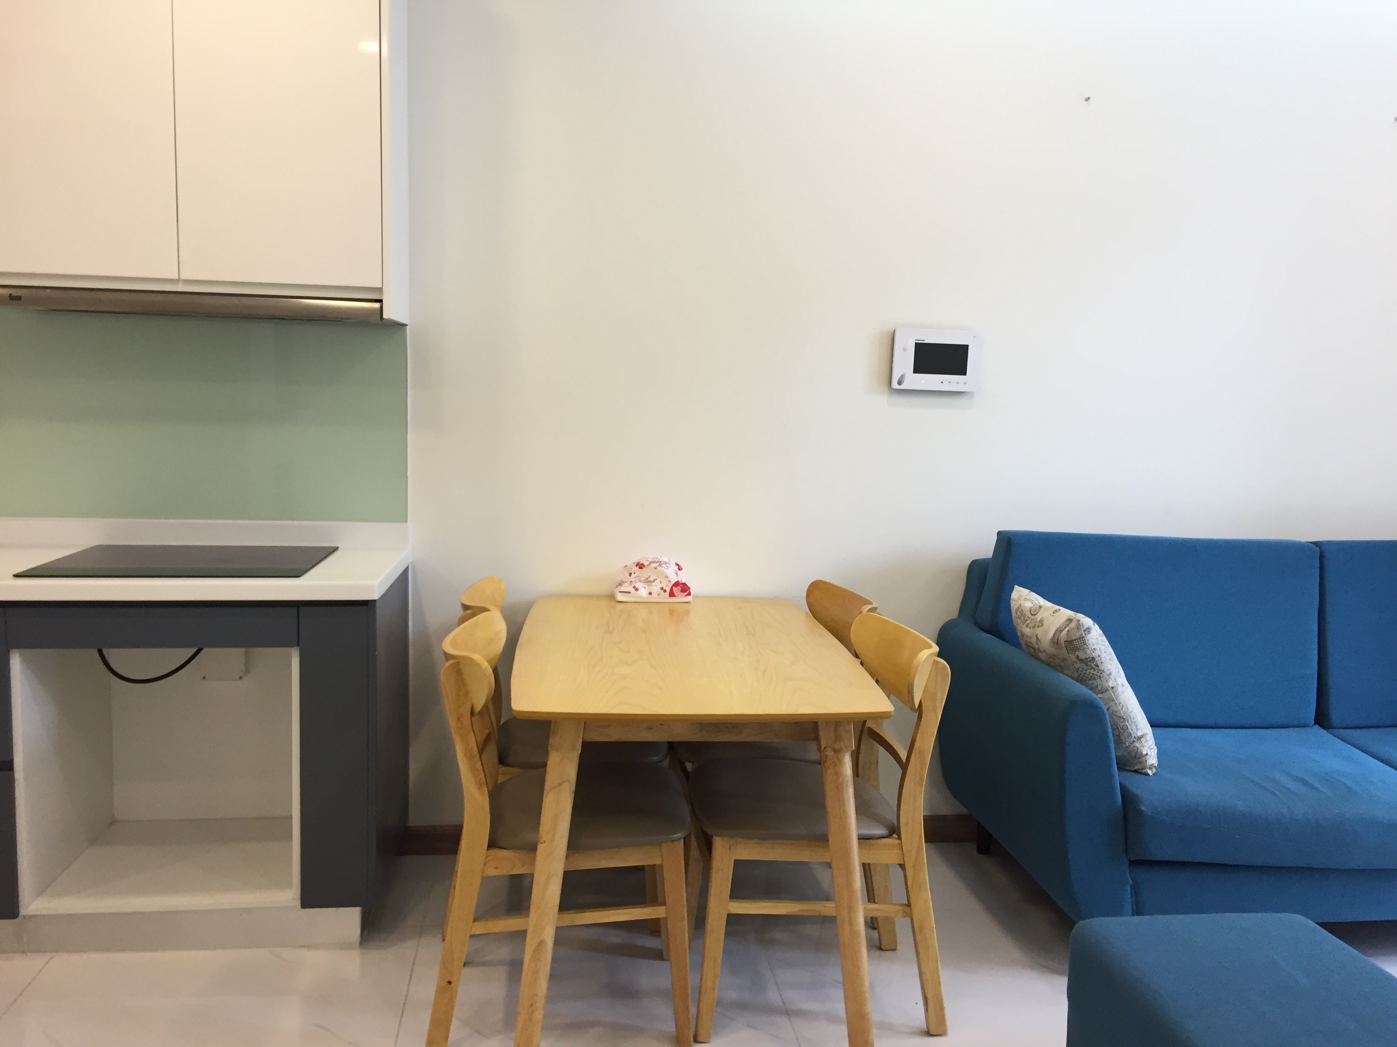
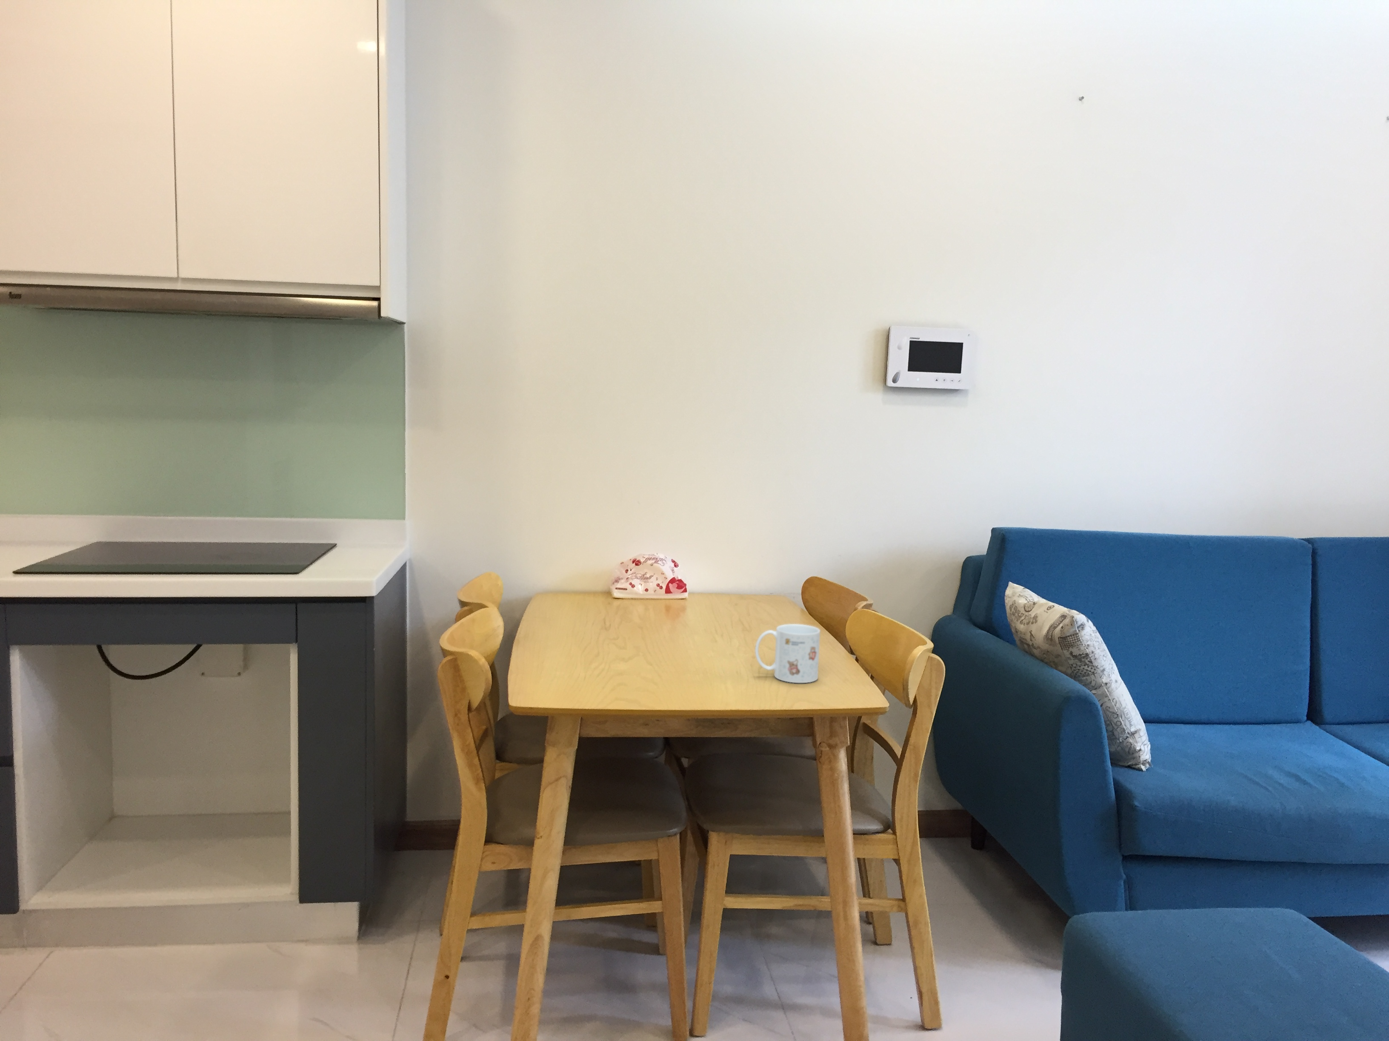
+ mug (786, 653)
